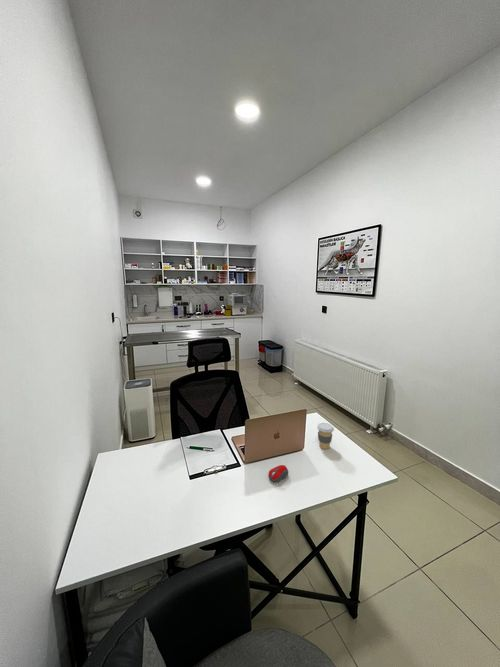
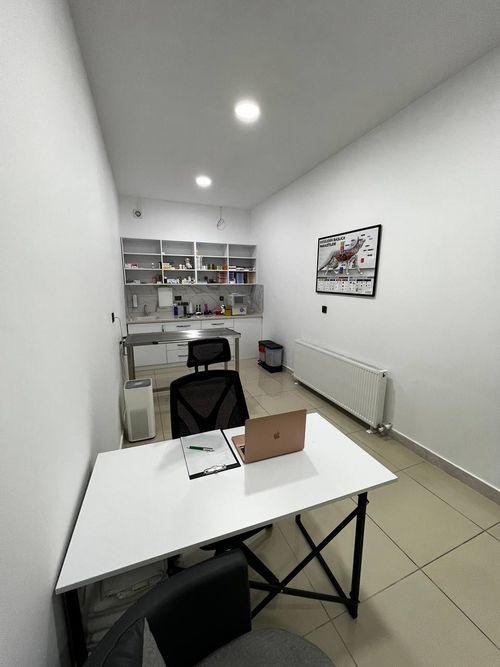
- computer mouse (278, 471)
- coffee cup (325, 436)
